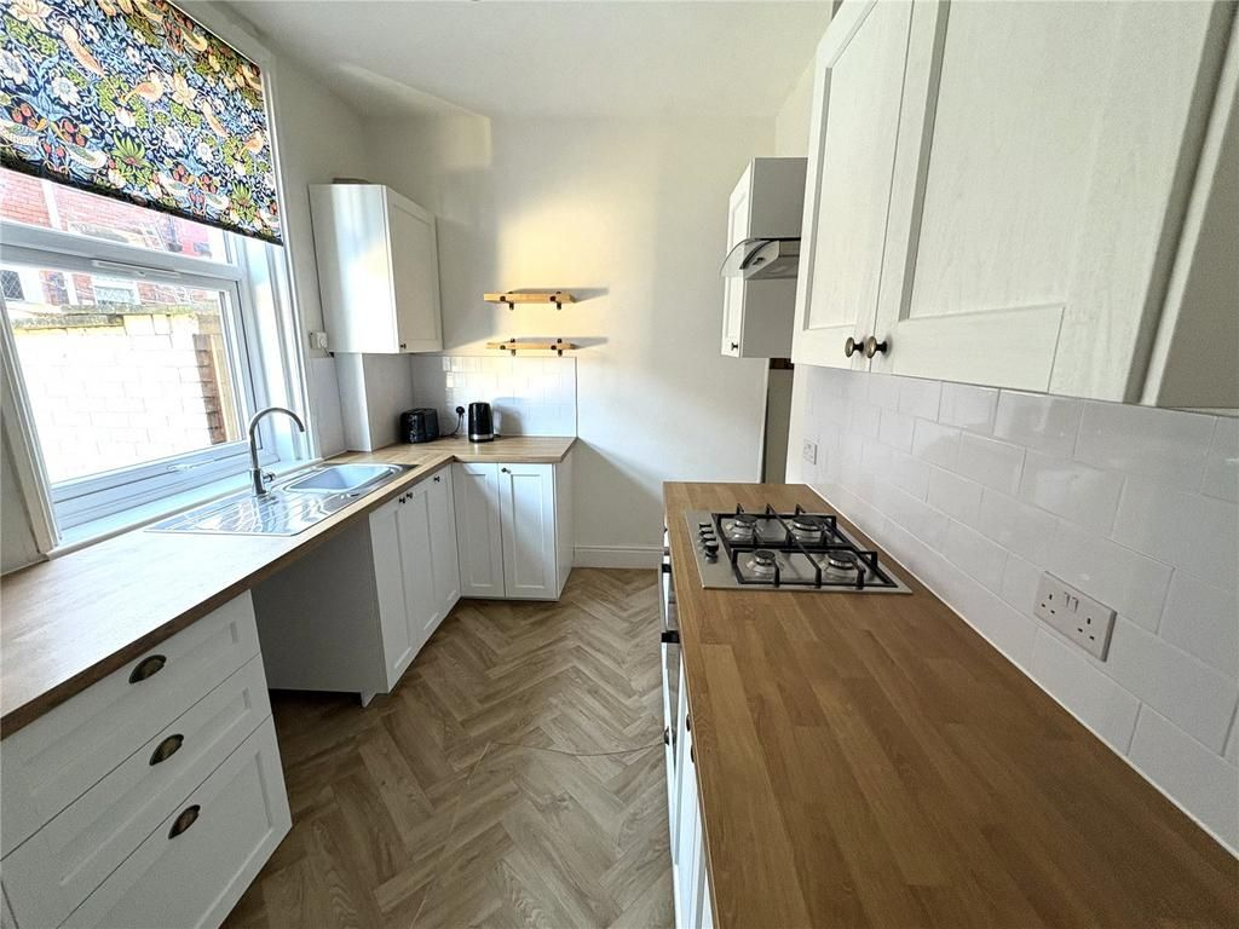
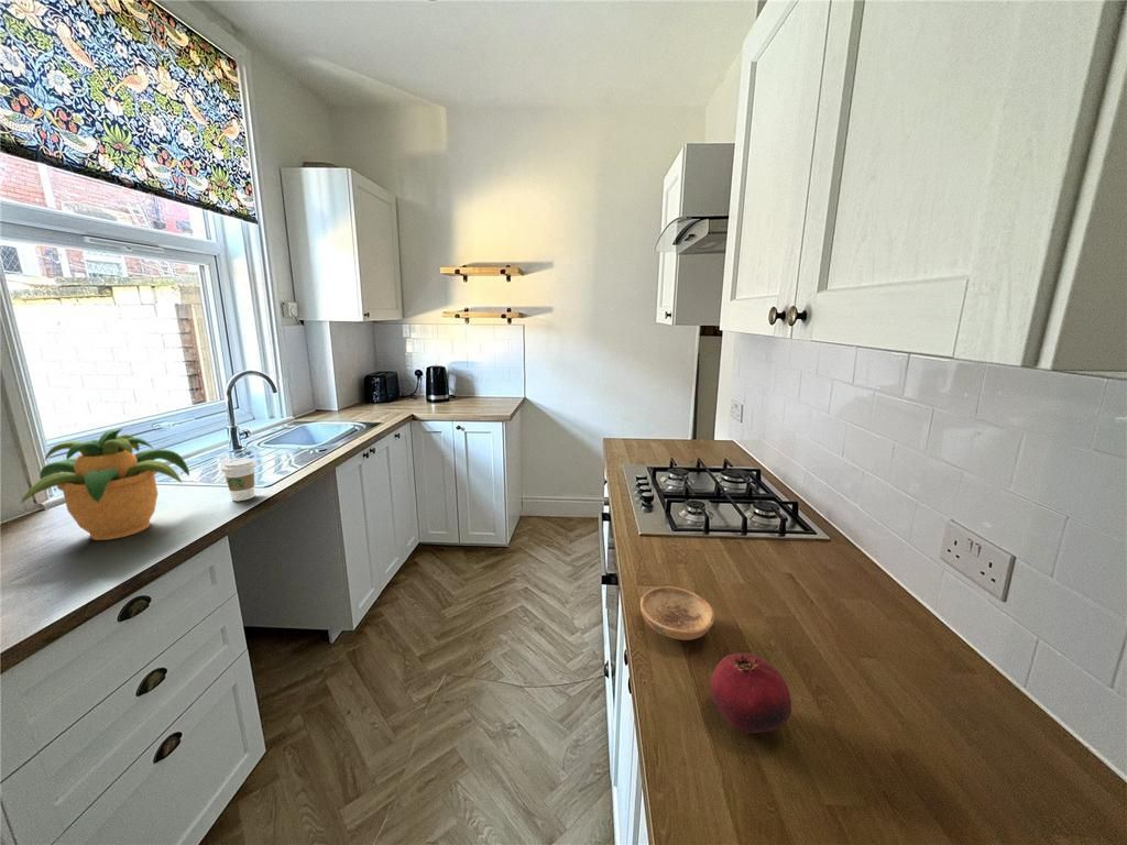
+ bowl (676, 617)
+ fruit (747, 688)
+ potted plant (109, 482)
+ coffee cup (240, 479)
